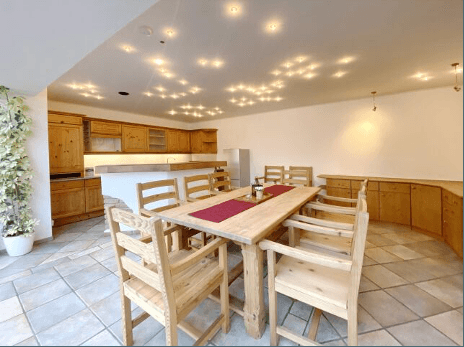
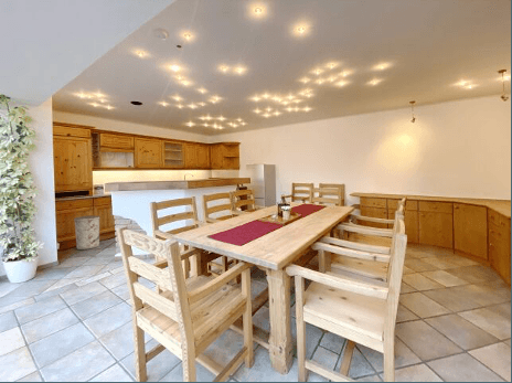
+ trash can (87, 231)
